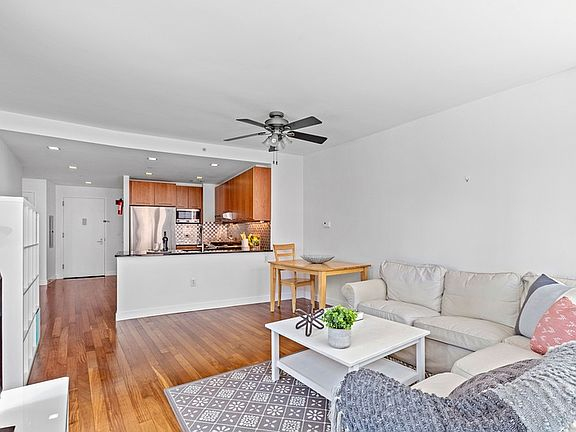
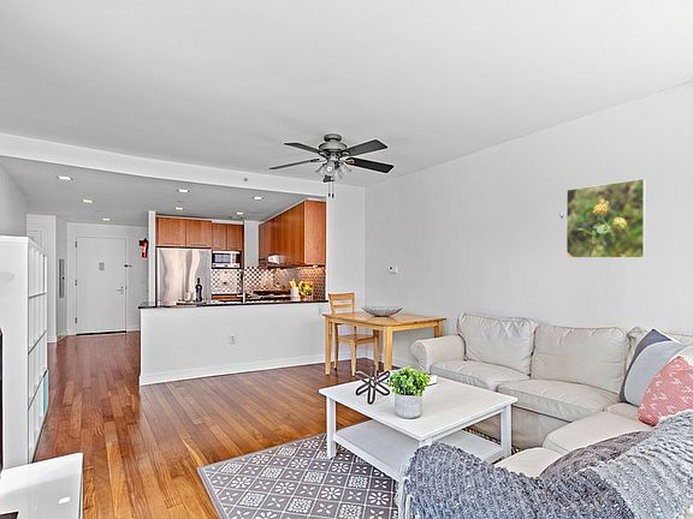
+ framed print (603, 221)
